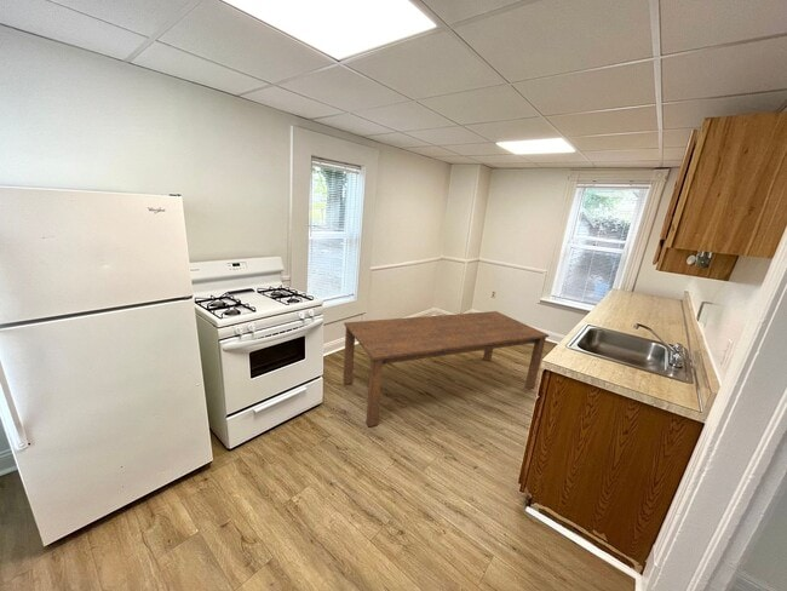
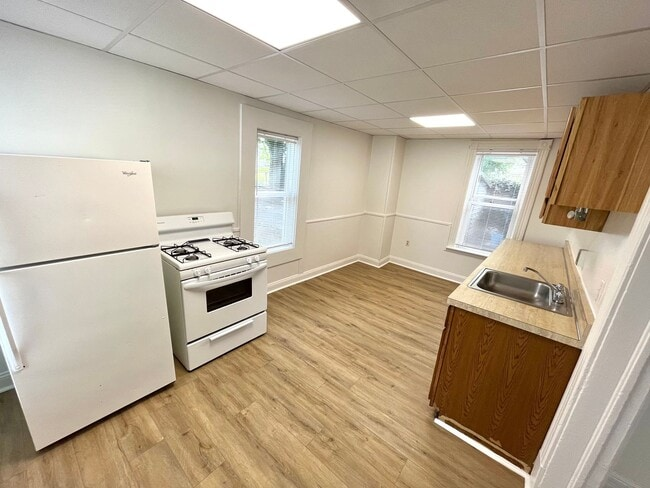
- dining table (444, 355)
